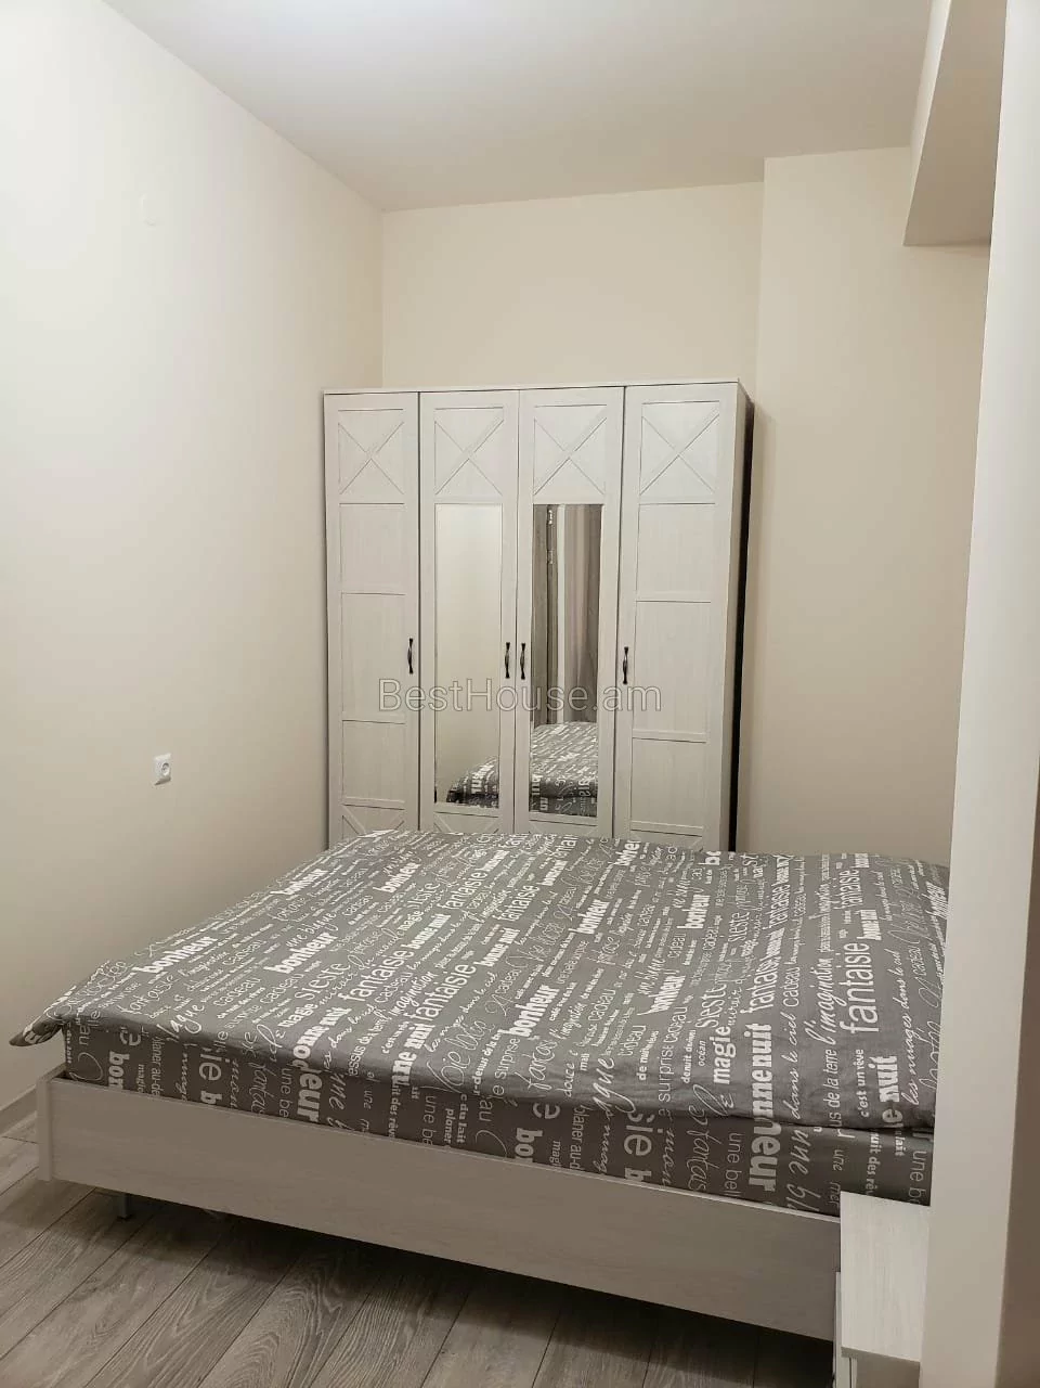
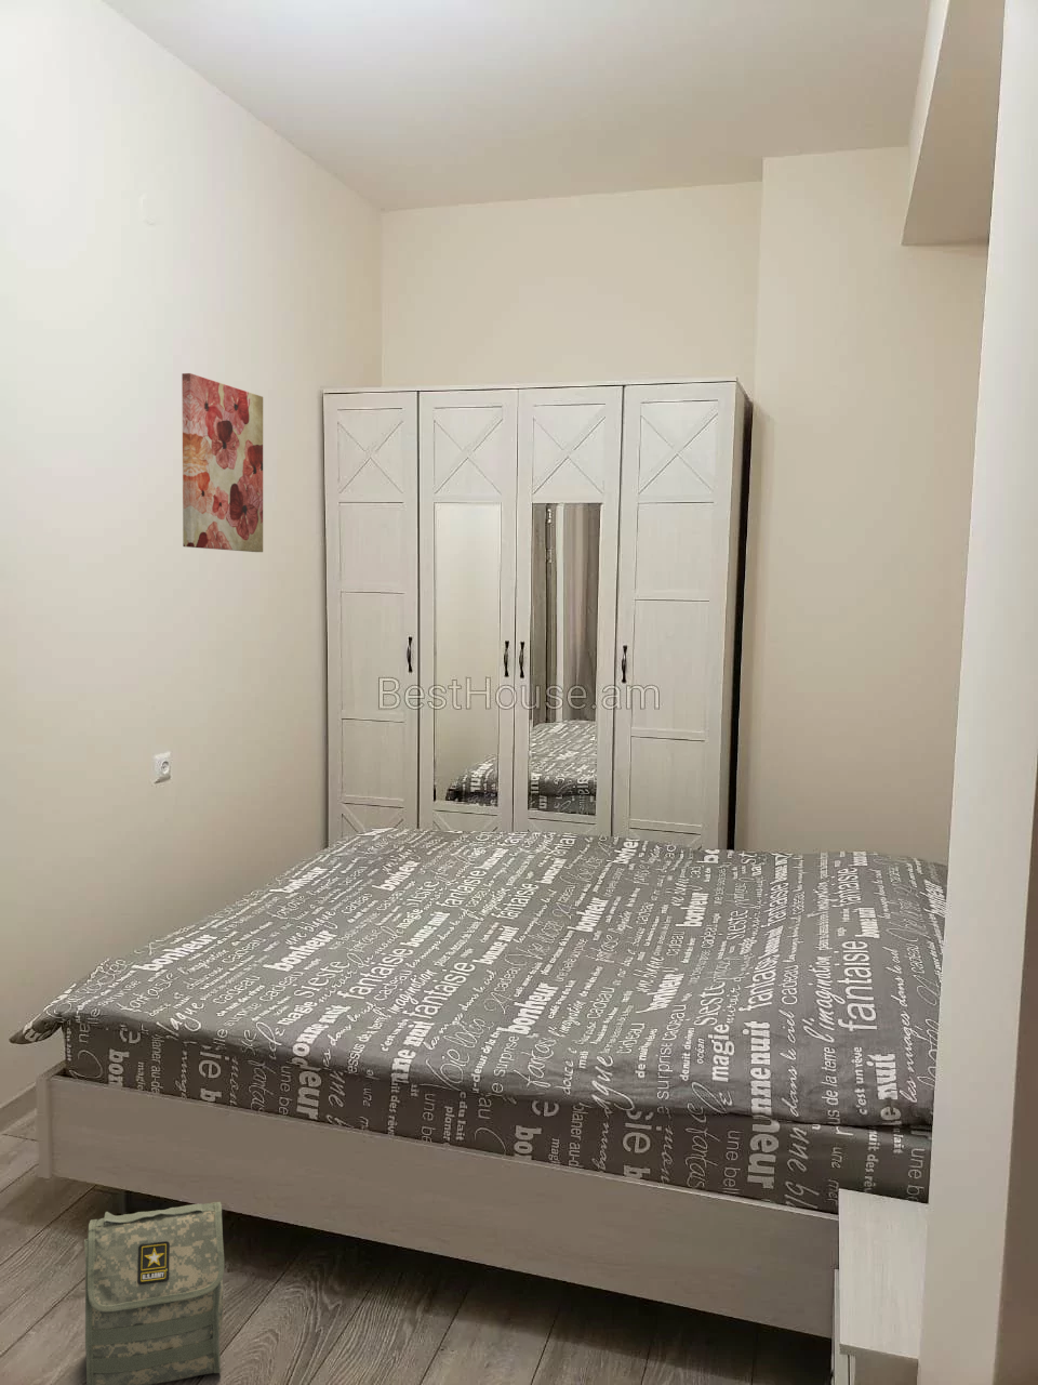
+ bag (155, 1288)
+ wall art (225, 468)
